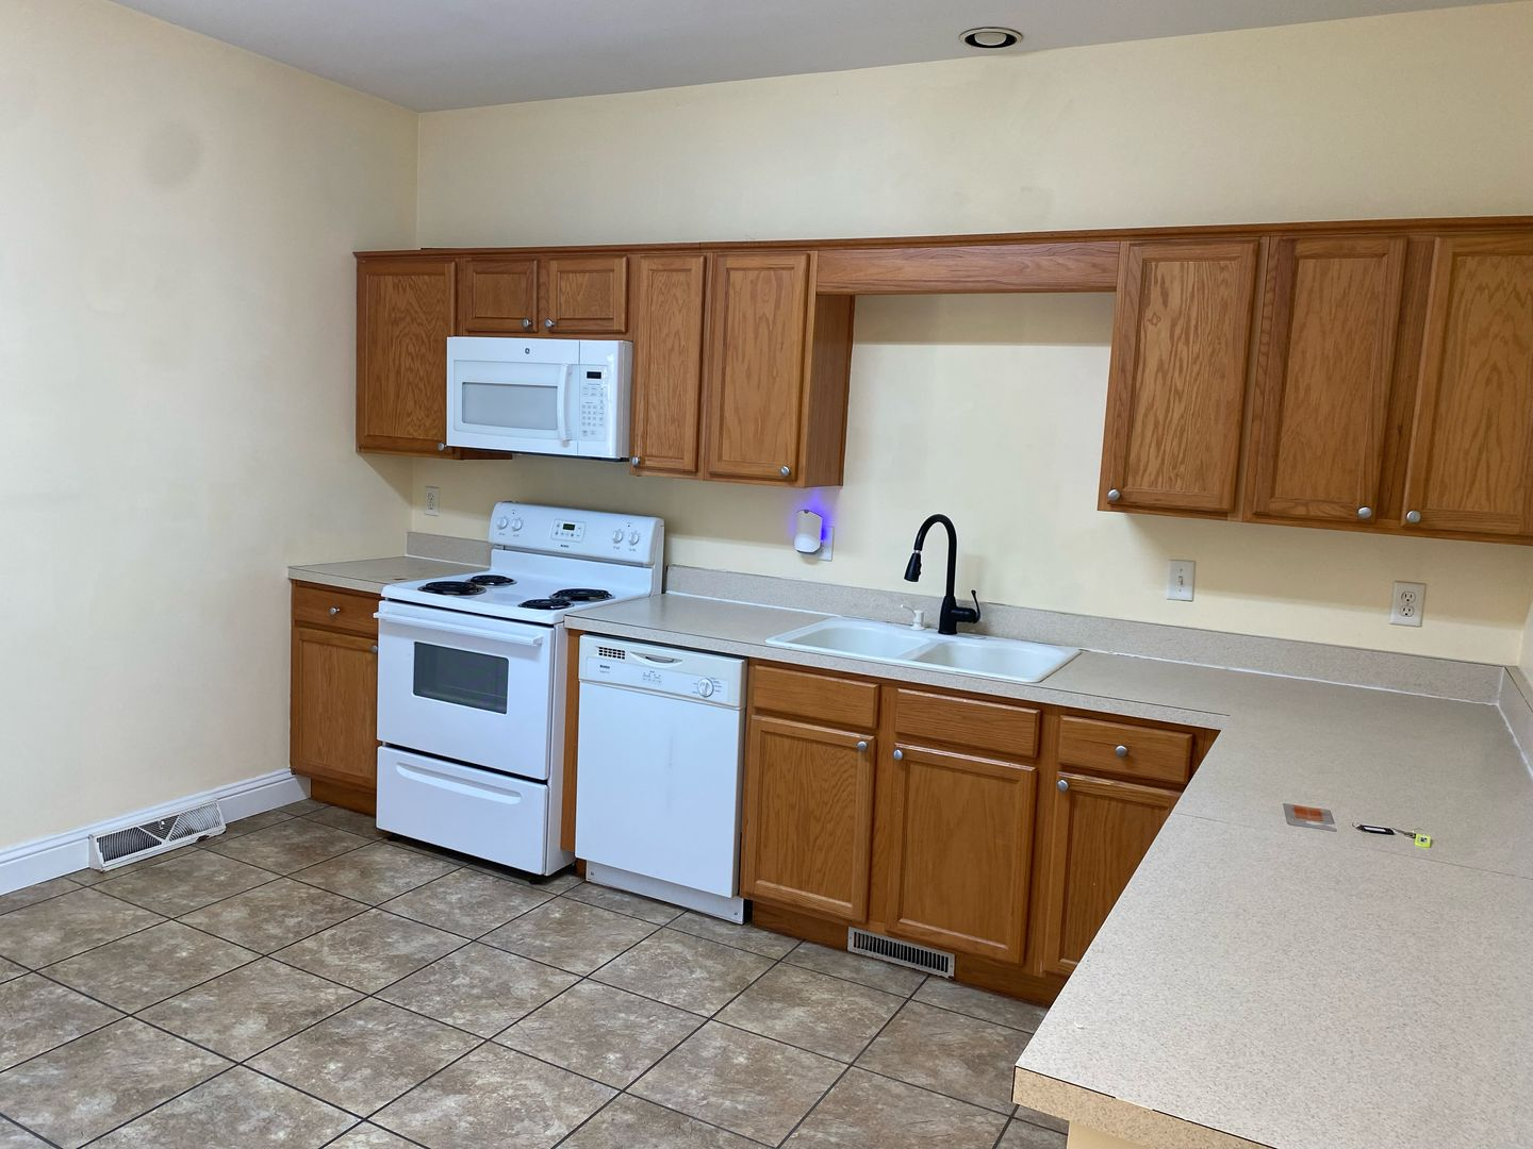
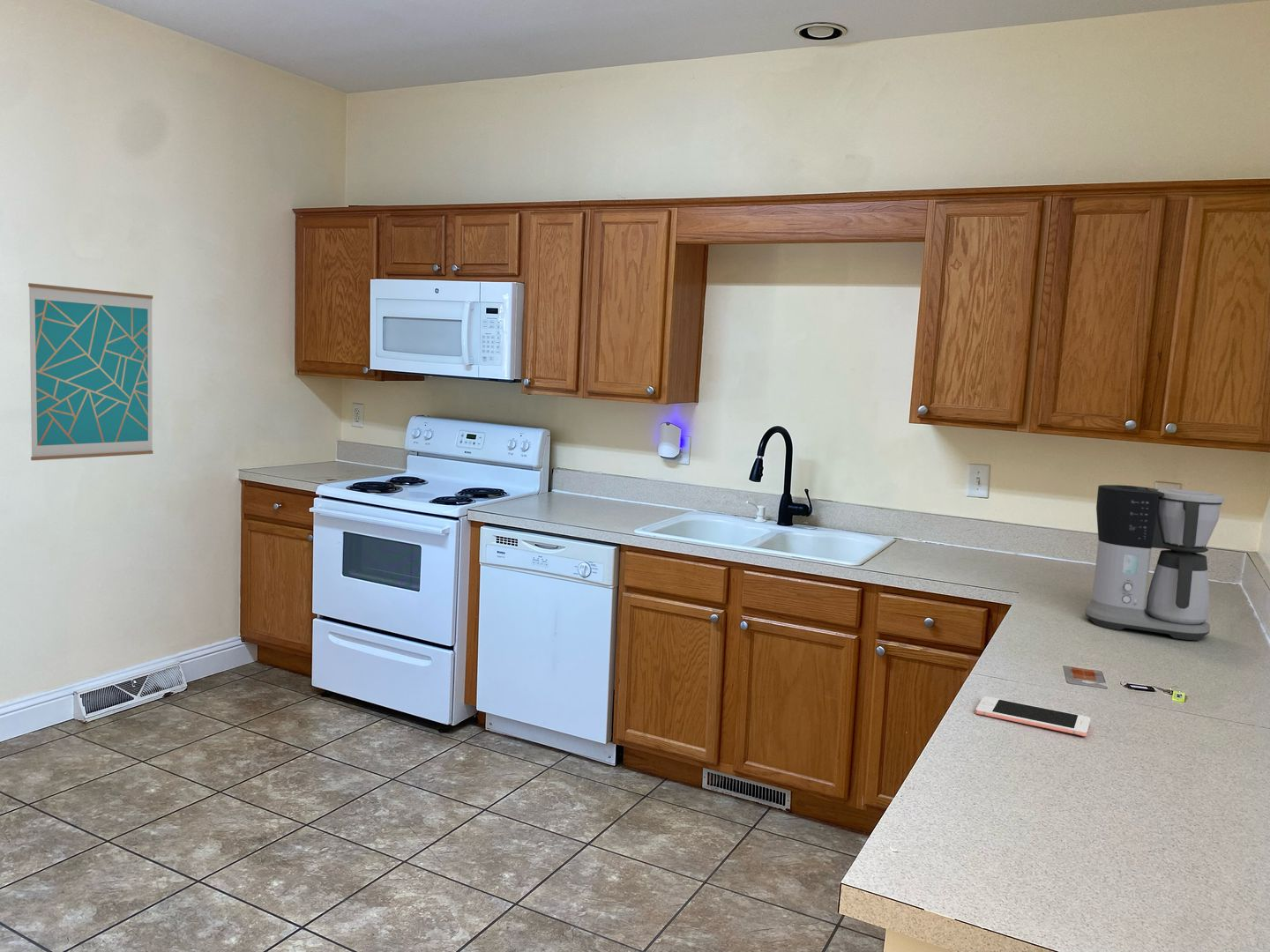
+ cell phone (1032, 715)
+ coffee maker (1149, 560)
+ wall art (94, 374)
